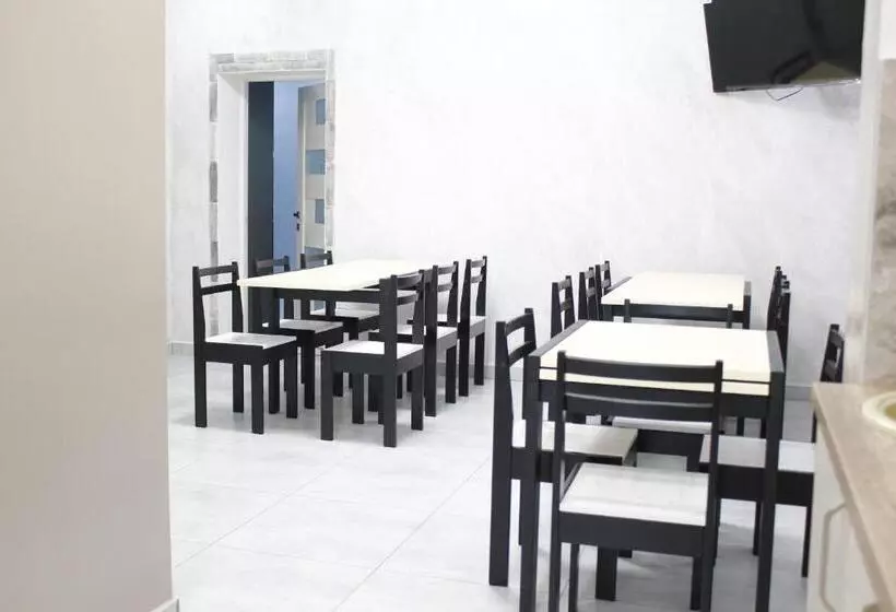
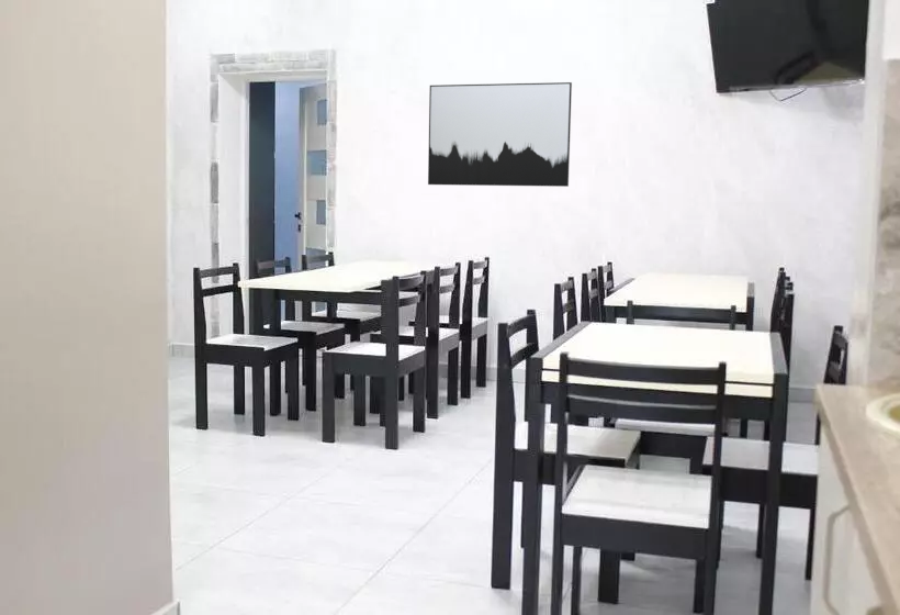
+ wall art (497, 134)
